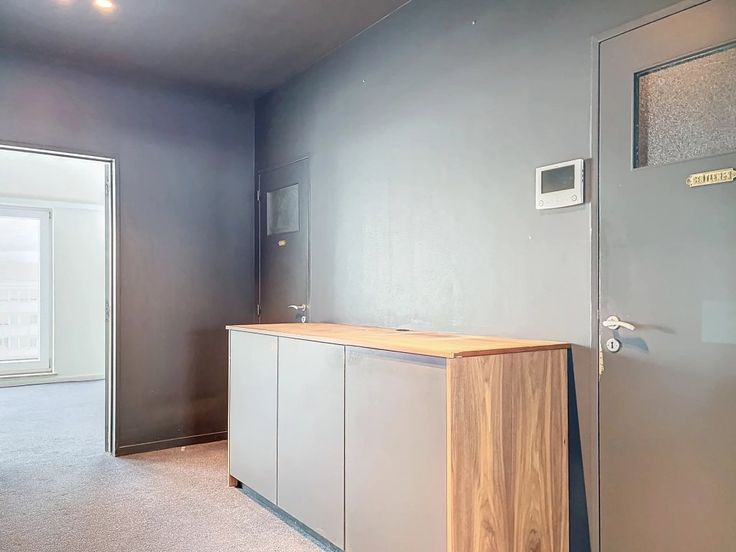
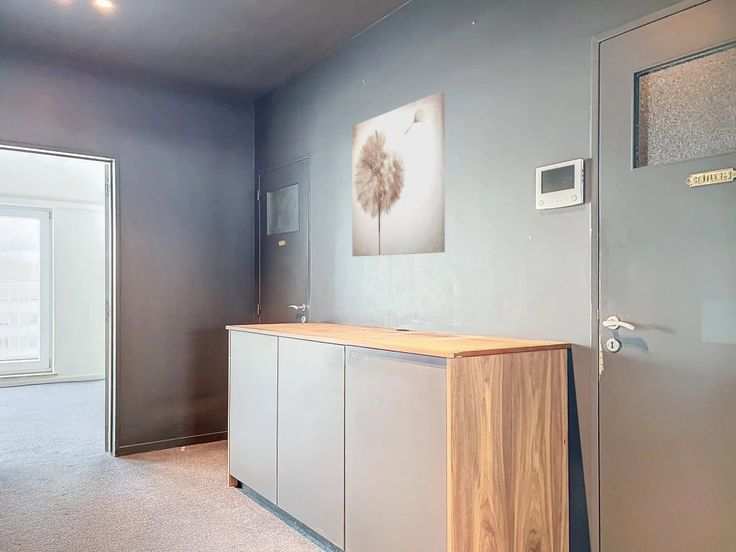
+ wall art (393, 182)
